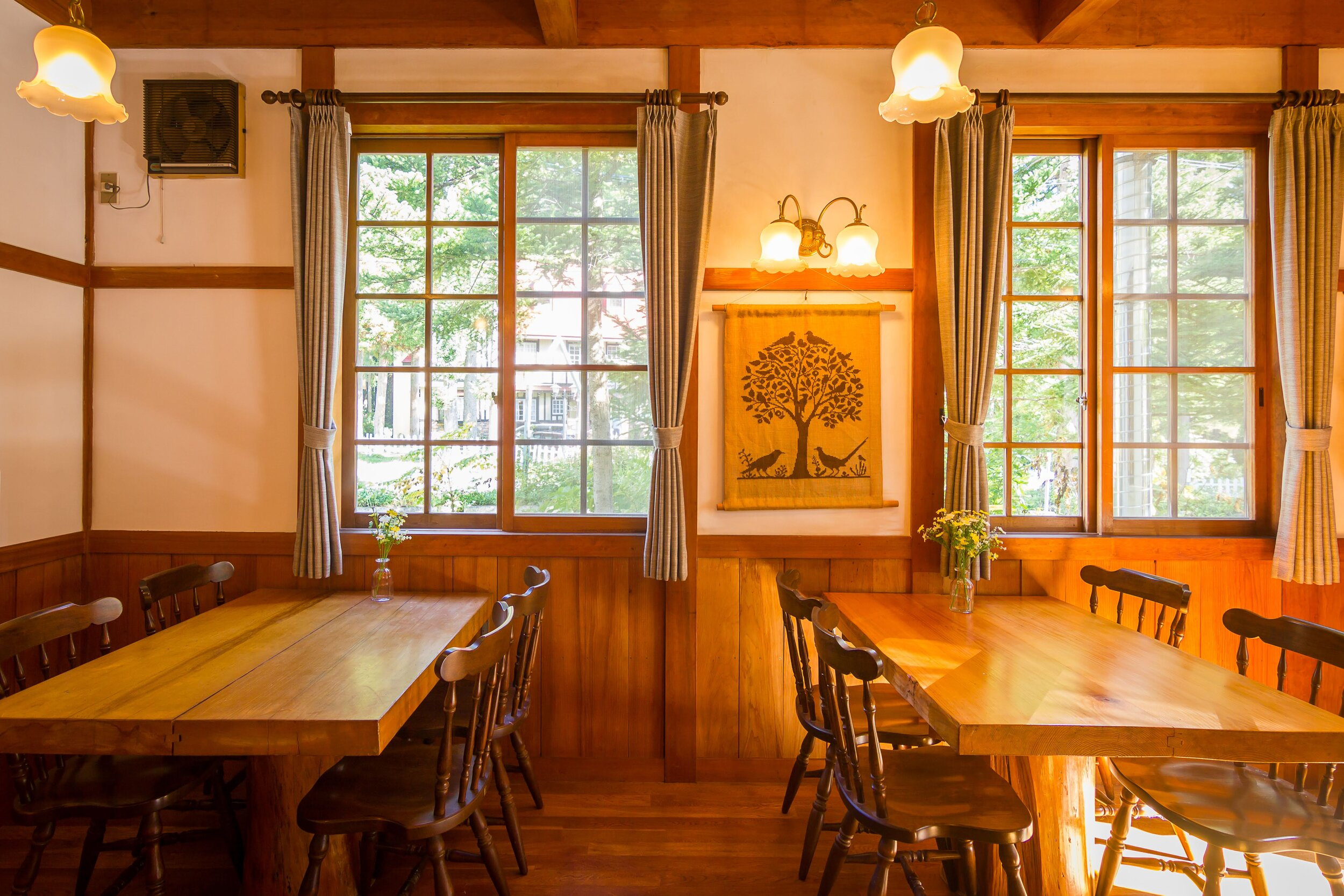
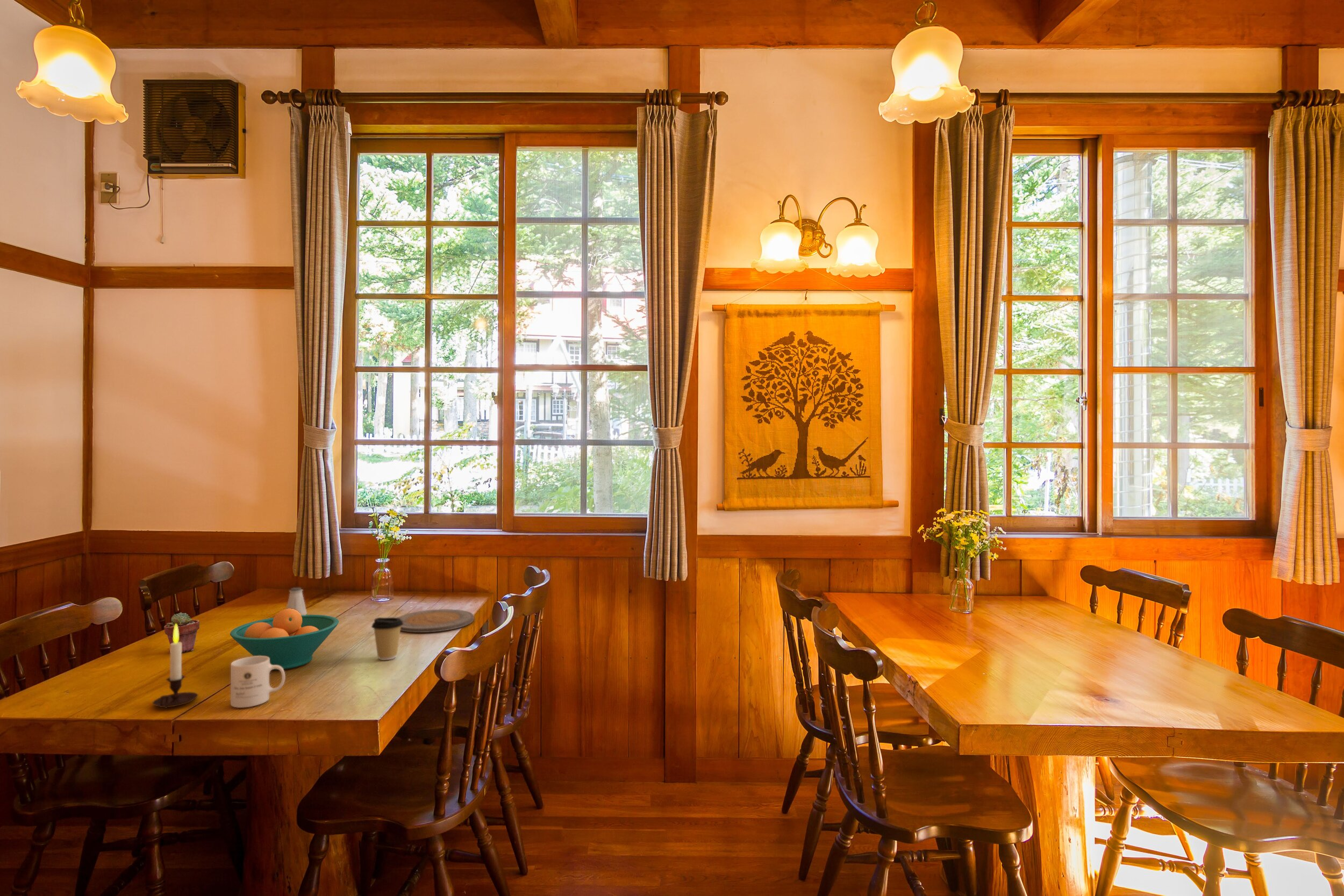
+ fruit bowl (286, 636)
+ plate (434, 620)
+ candle (173, 664)
+ saltshaker (296, 601)
+ coffee cup (387, 638)
+ potted succulent (182, 631)
+ mug (258, 680)
